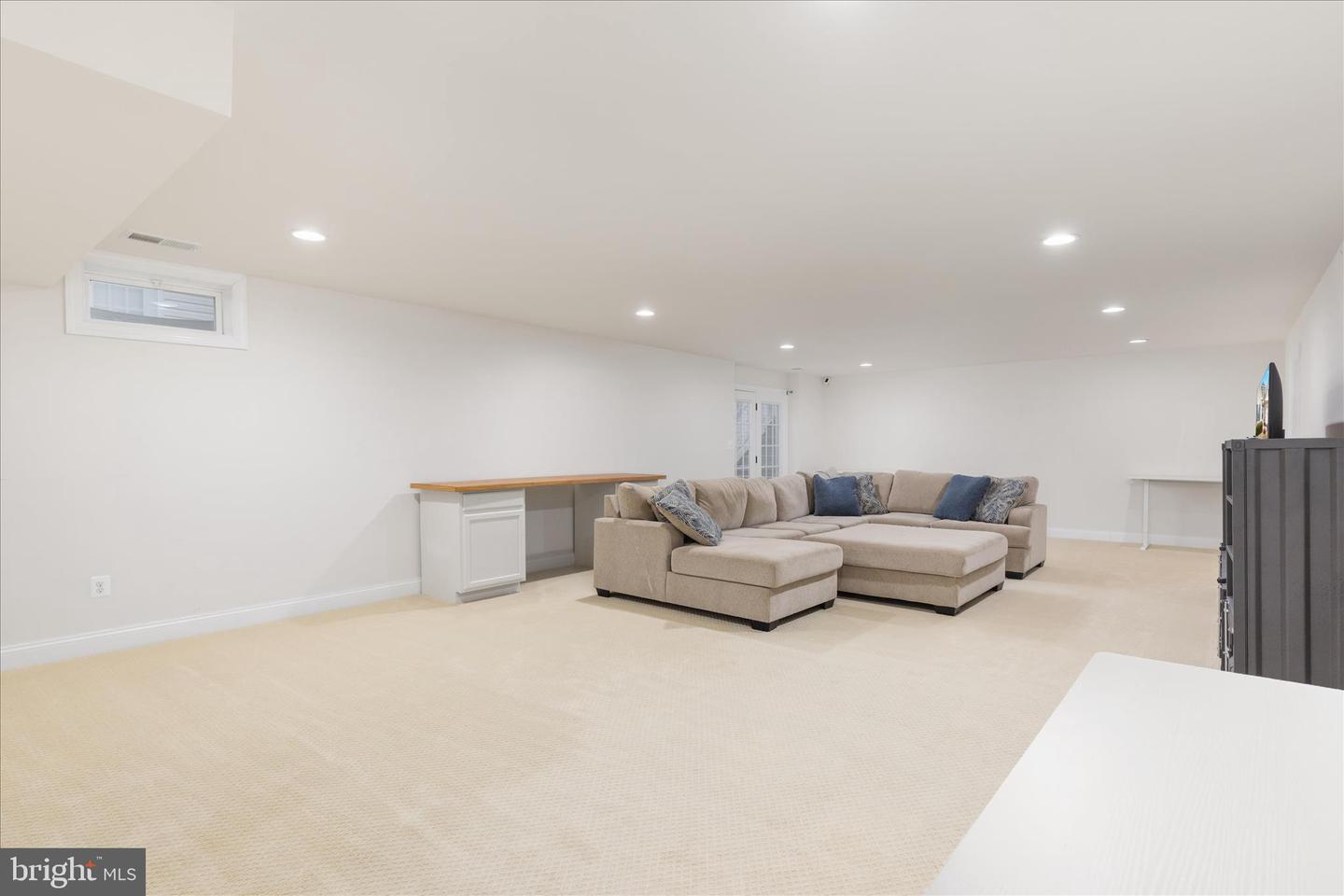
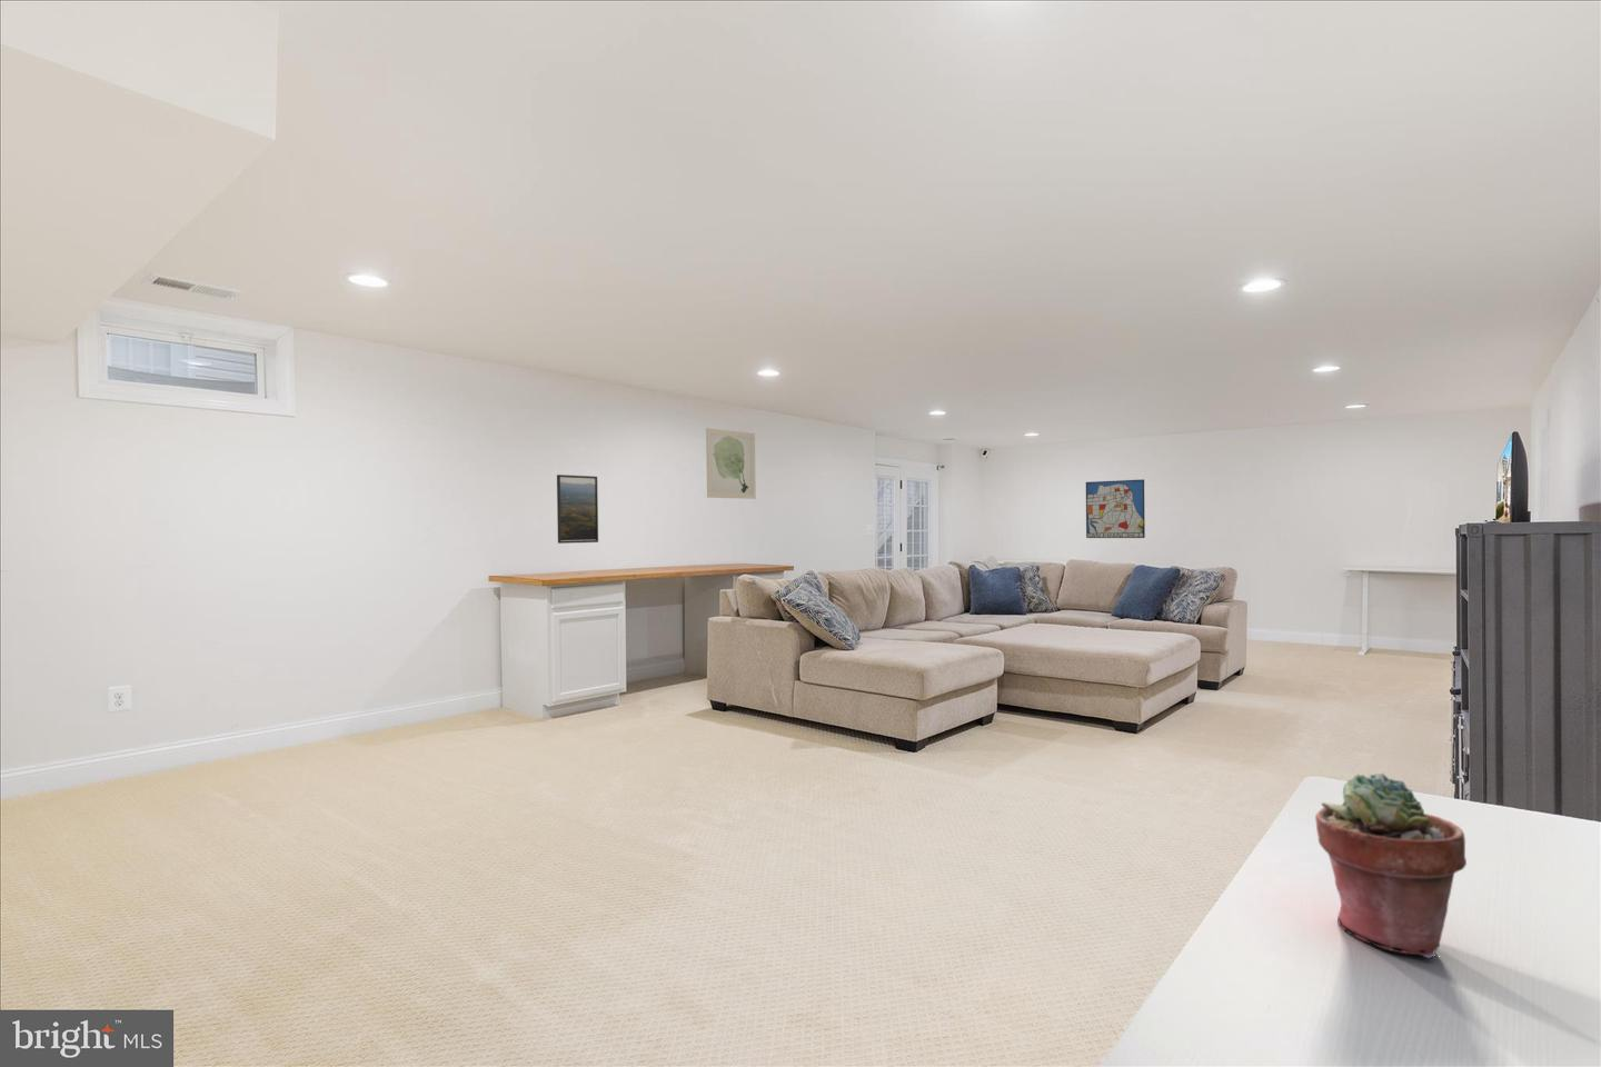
+ wall art (1114, 508)
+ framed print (577, 508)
+ potted succulent (1387, 854)
+ wall art (731, 463)
